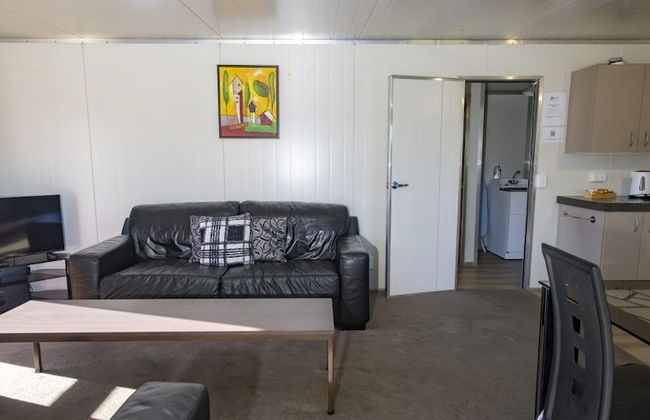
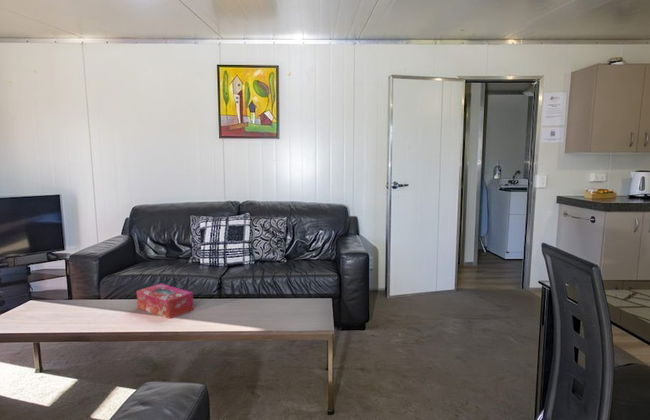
+ tissue box (164, 300)
